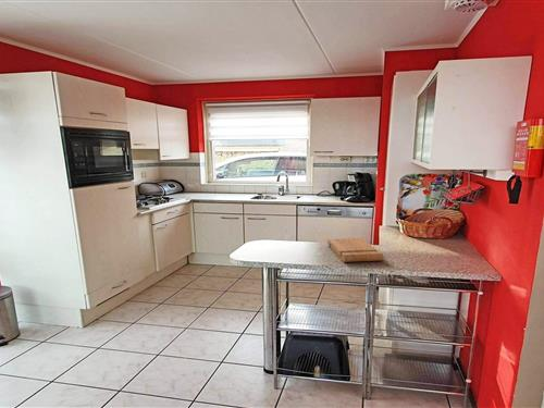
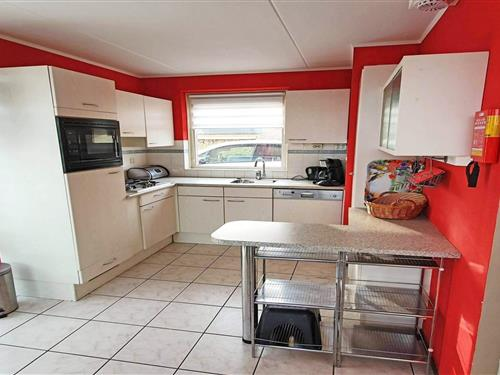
- cutting board (353, 248)
